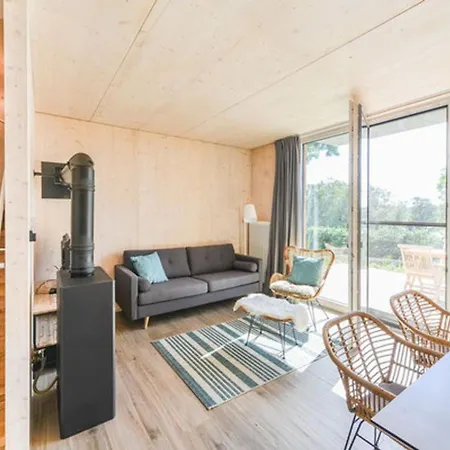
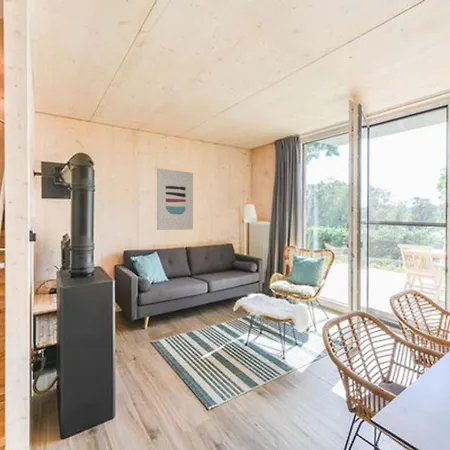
+ wall art (175, 200)
